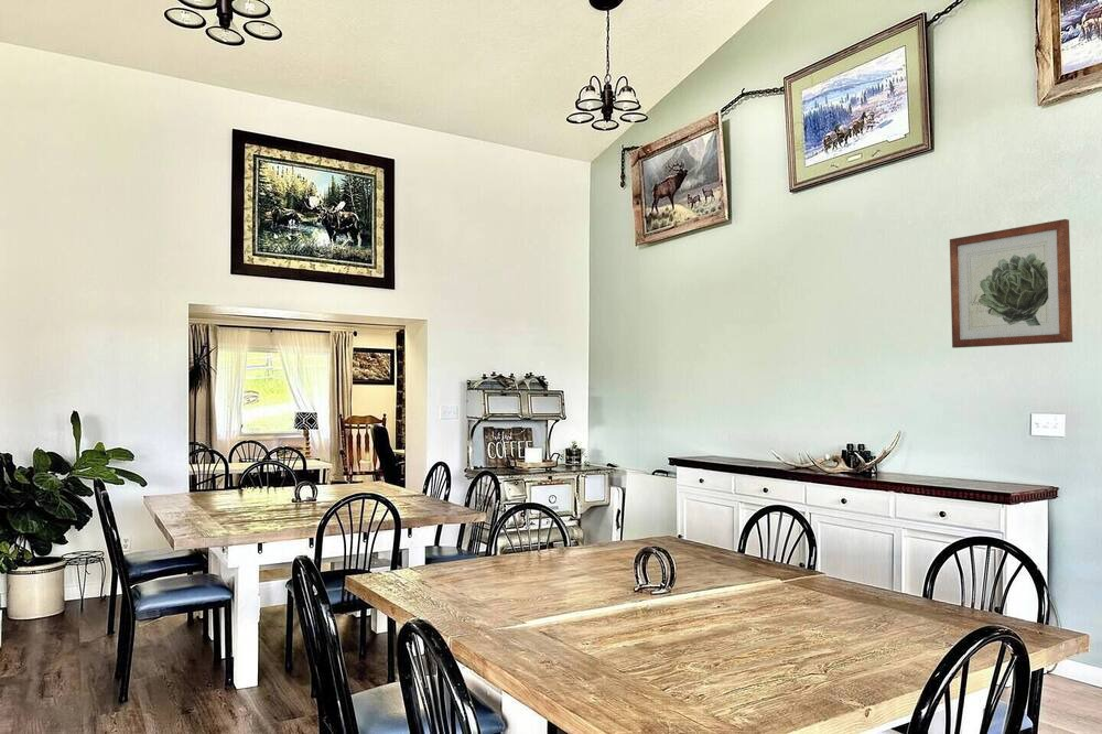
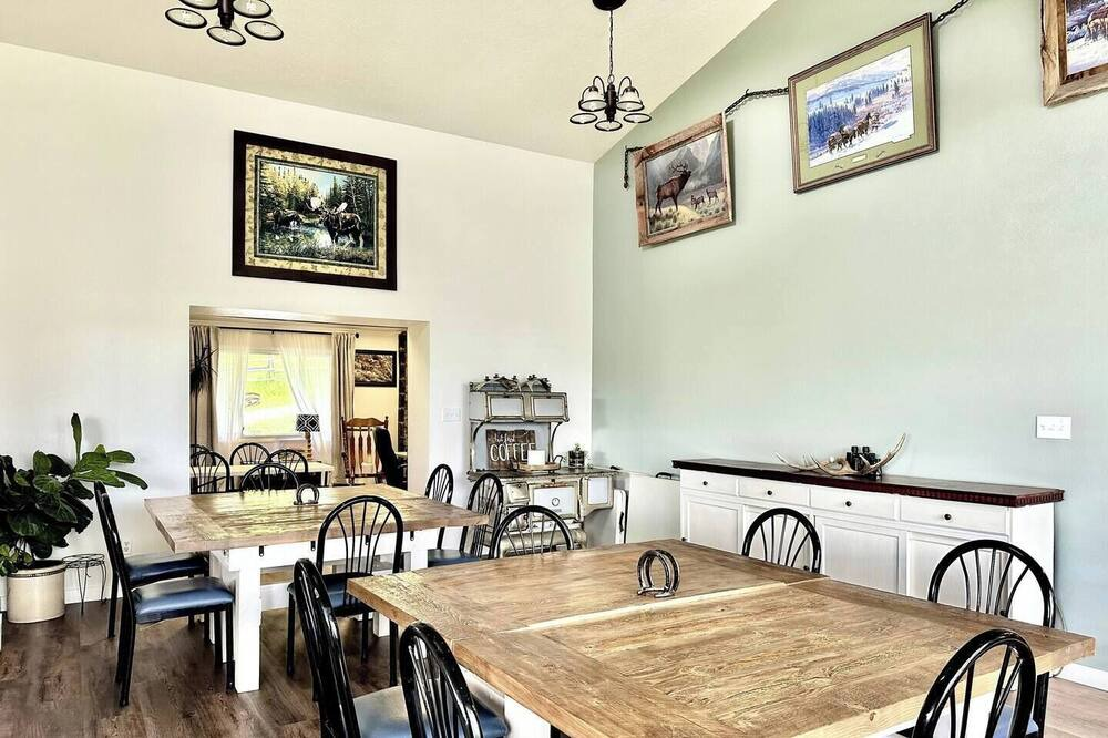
- wall art (1007, 287)
